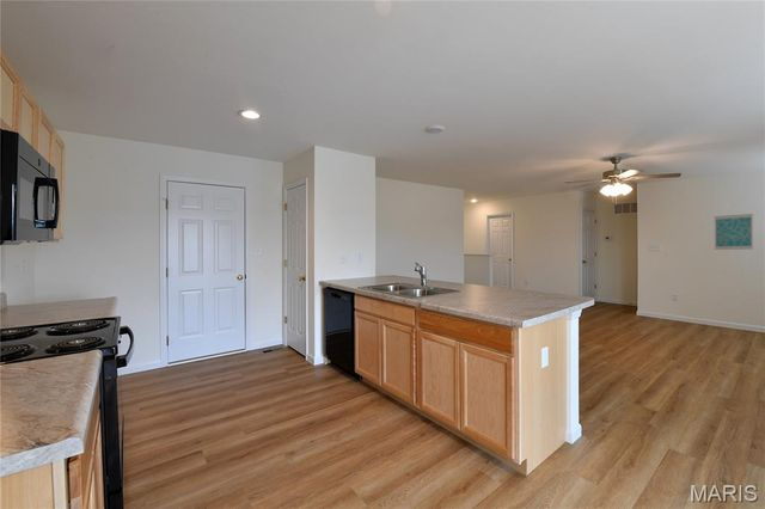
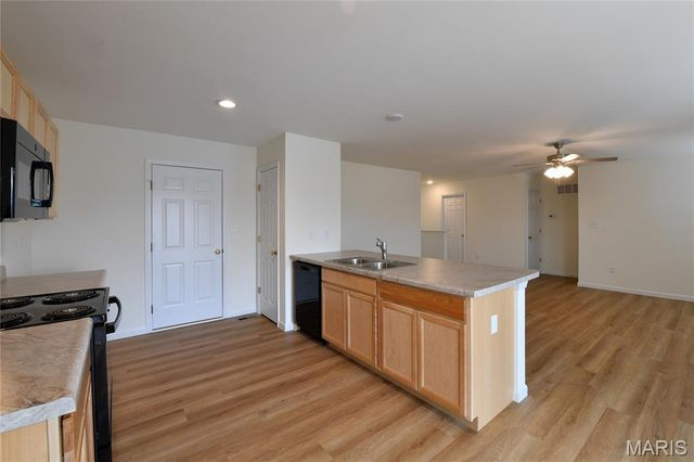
- wall art (733, 232)
